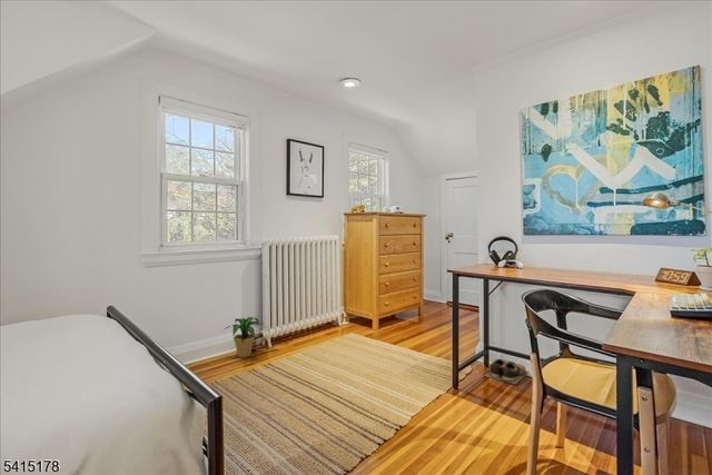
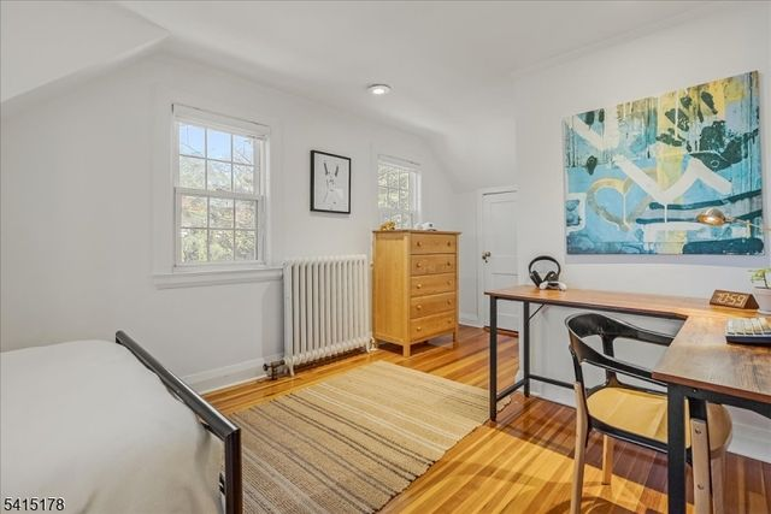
- shoes (506, 366)
- potted plant (244, 337)
